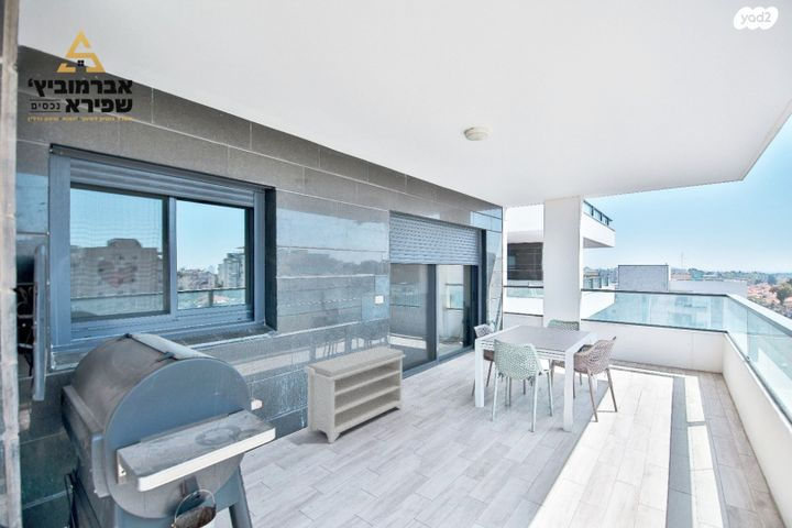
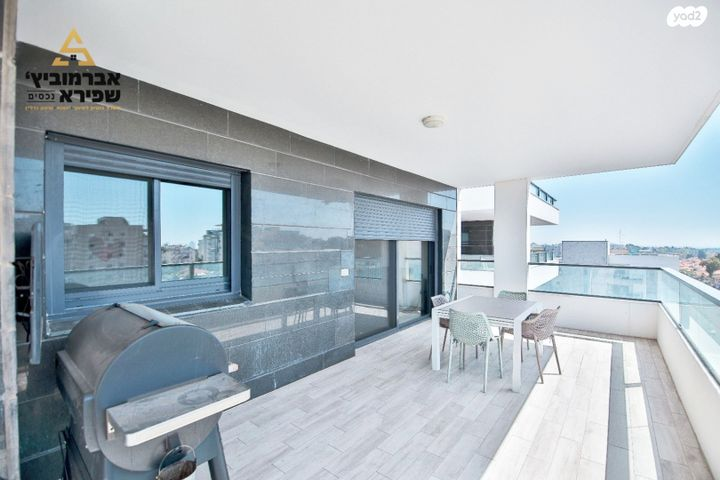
- bench (359, 387)
